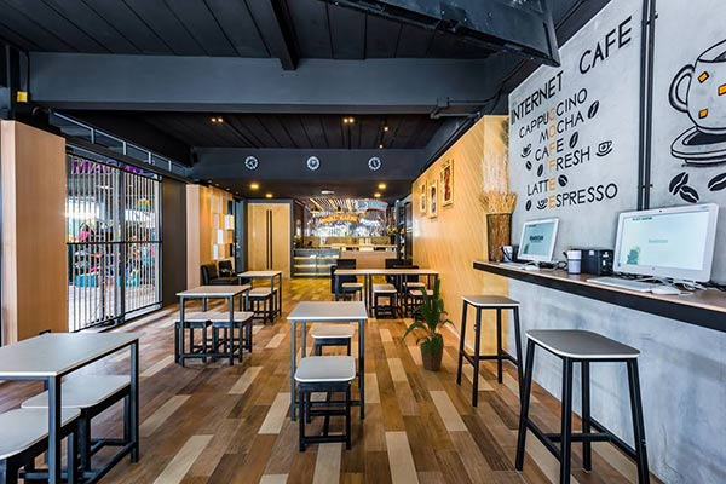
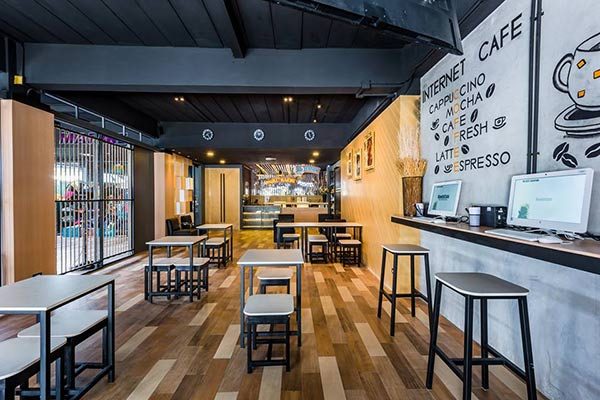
- house plant (427, 325)
